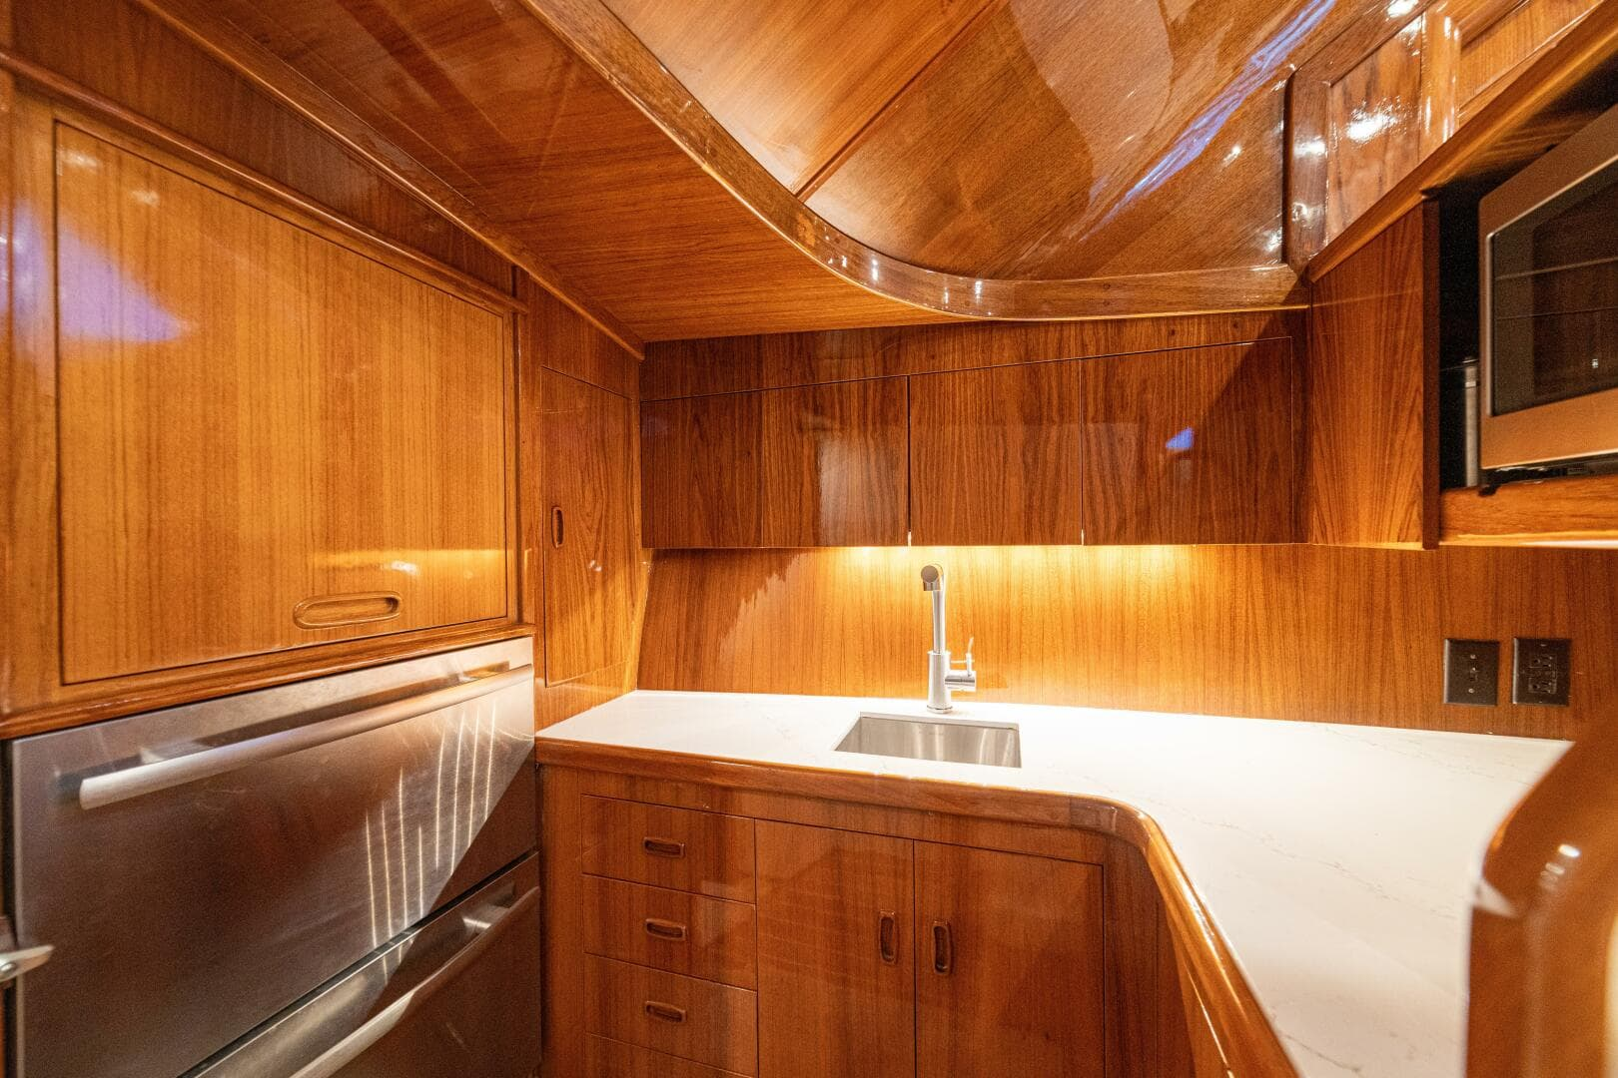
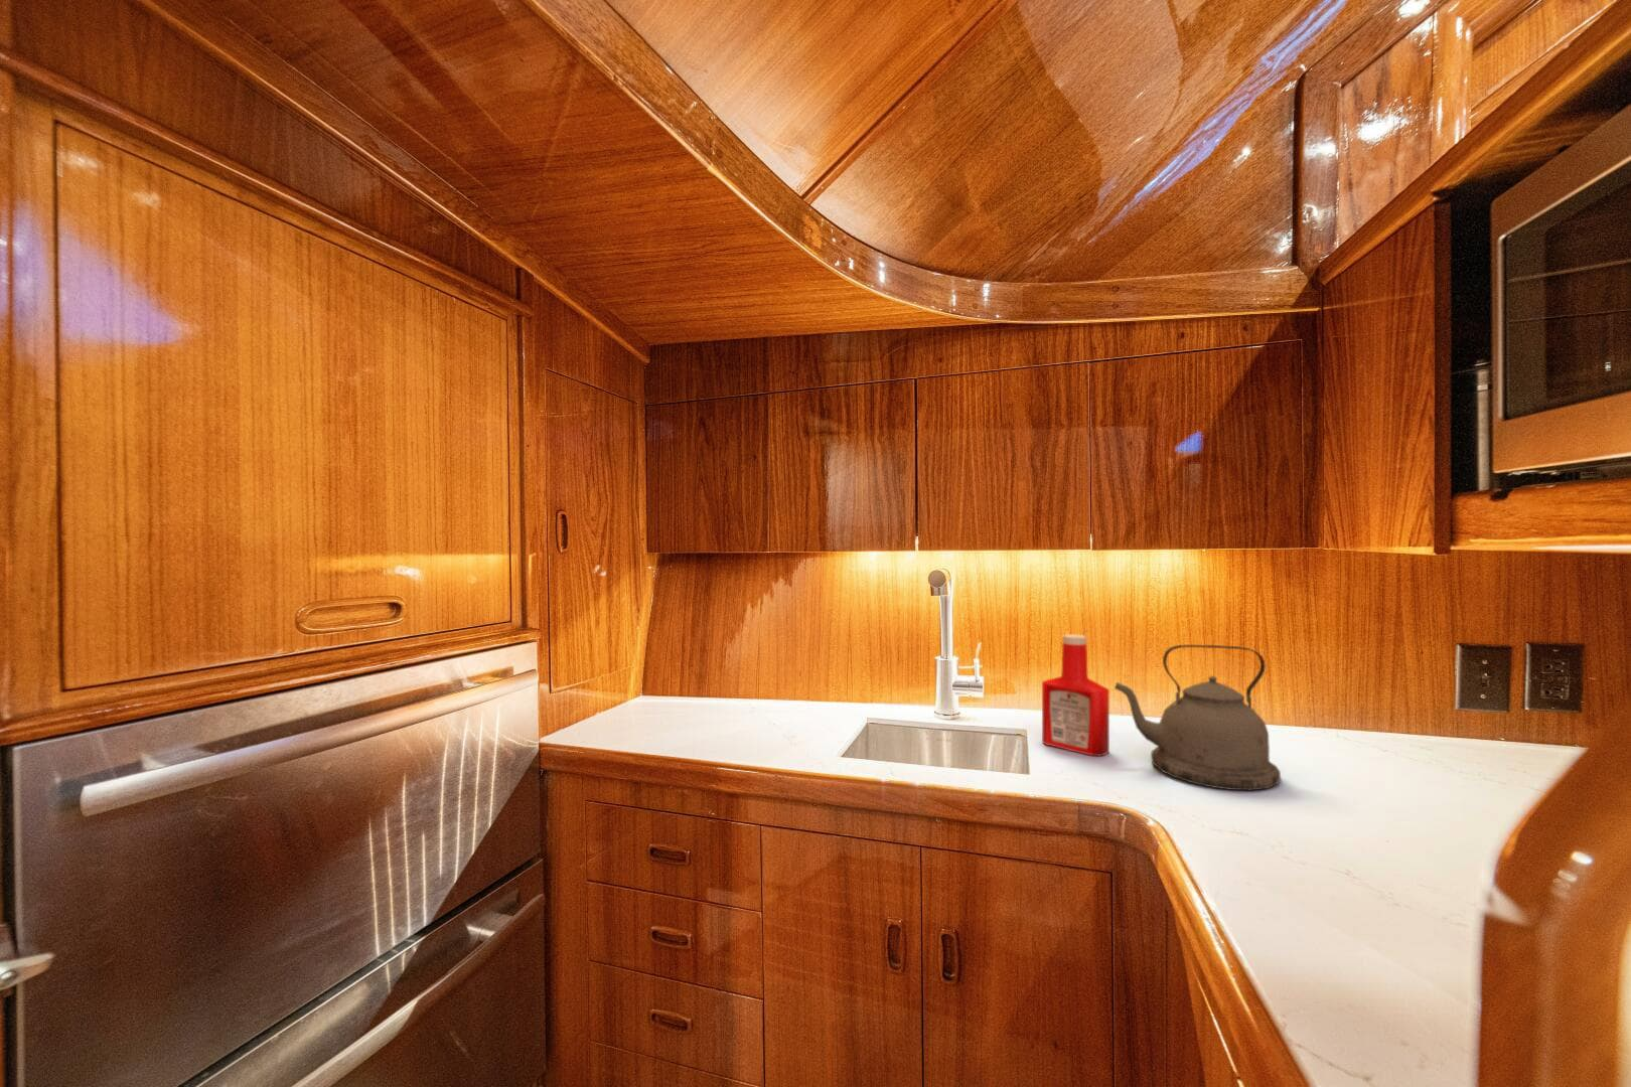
+ kettle (1205, 707)
+ soap bottle (1074, 690)
